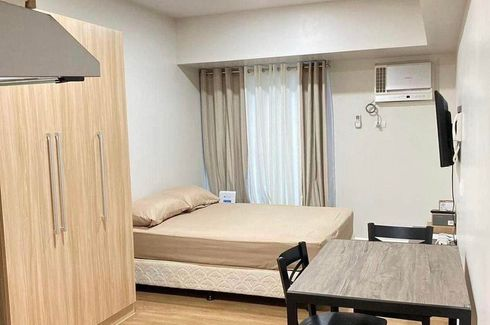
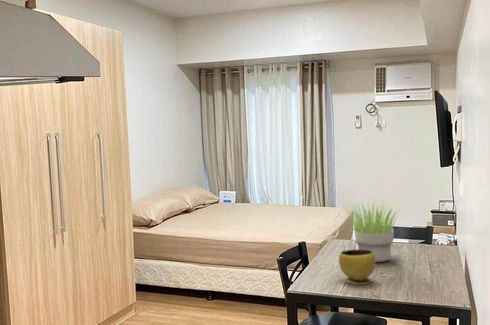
+ potted plant (372, 231)
+ bowl (357, 266)
